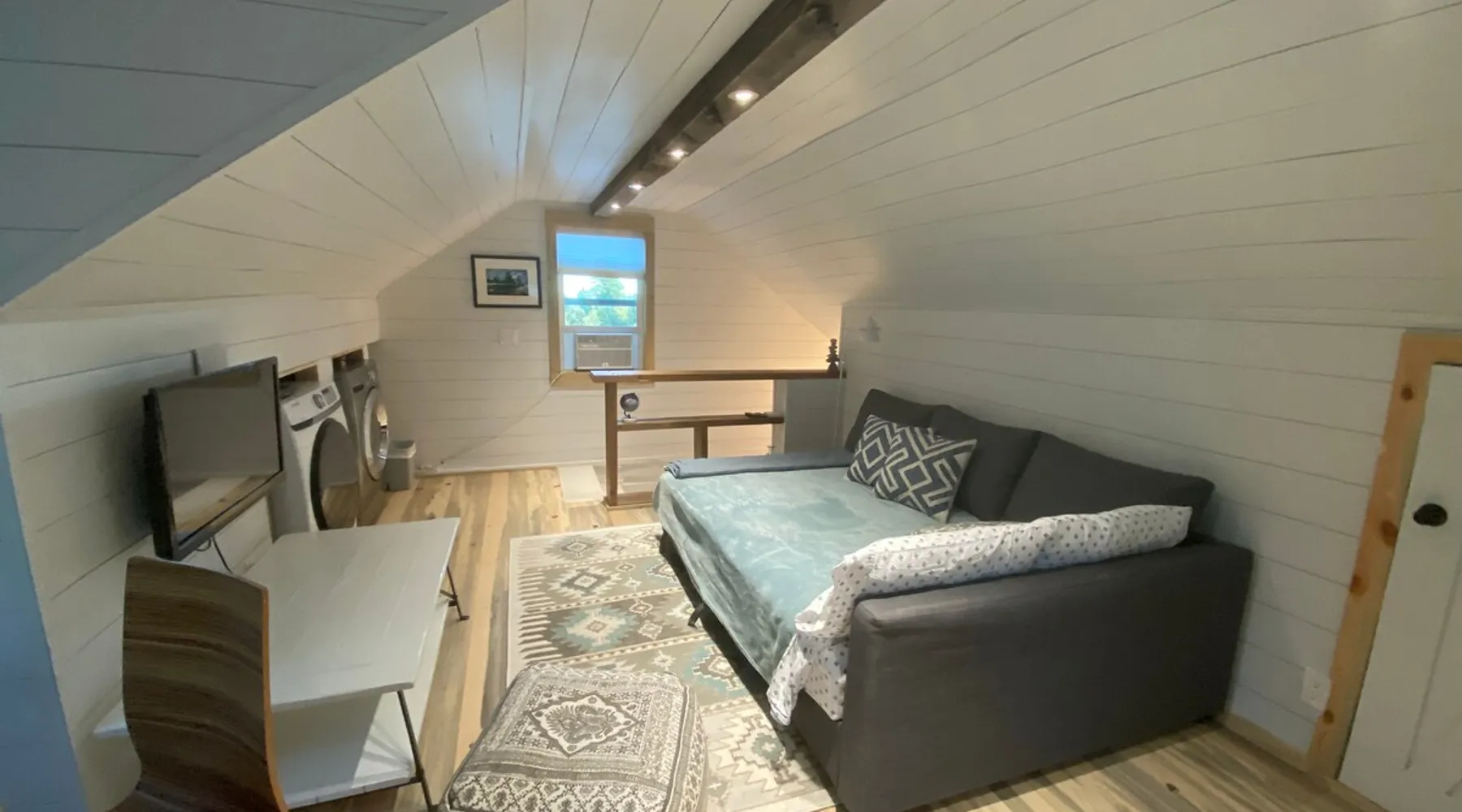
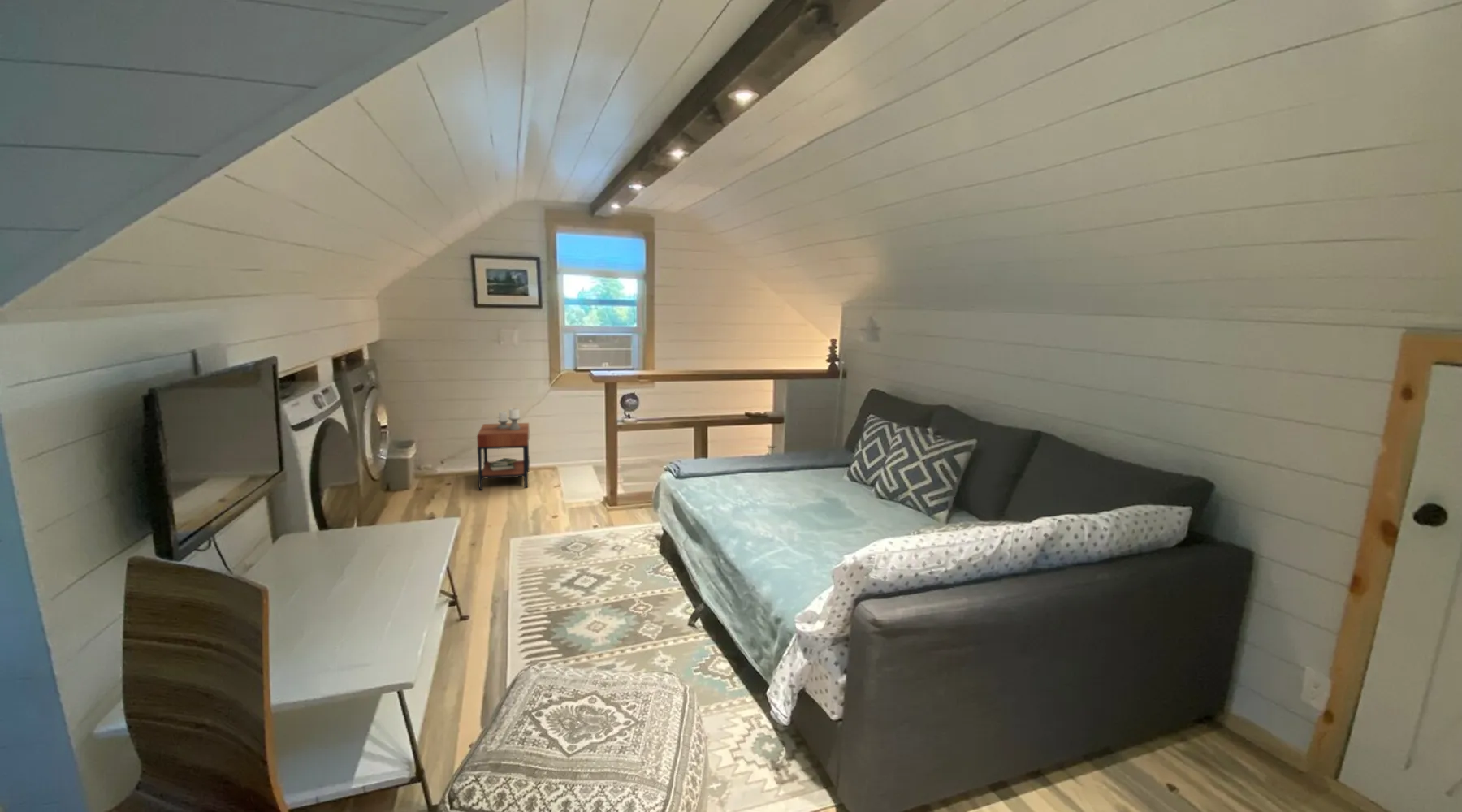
+ side table (504, 444)
